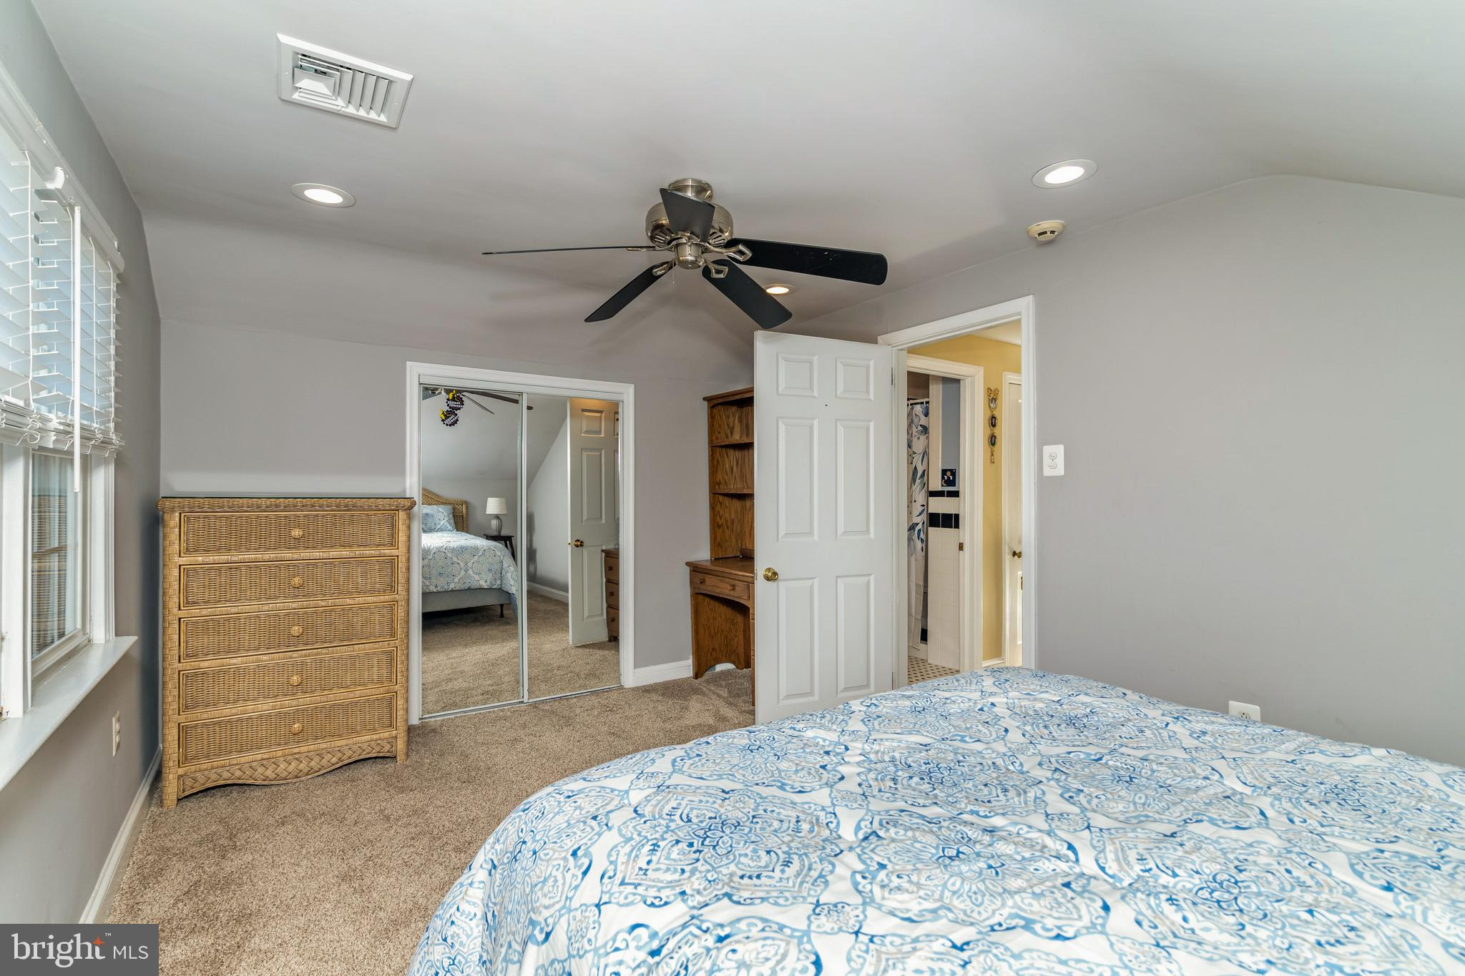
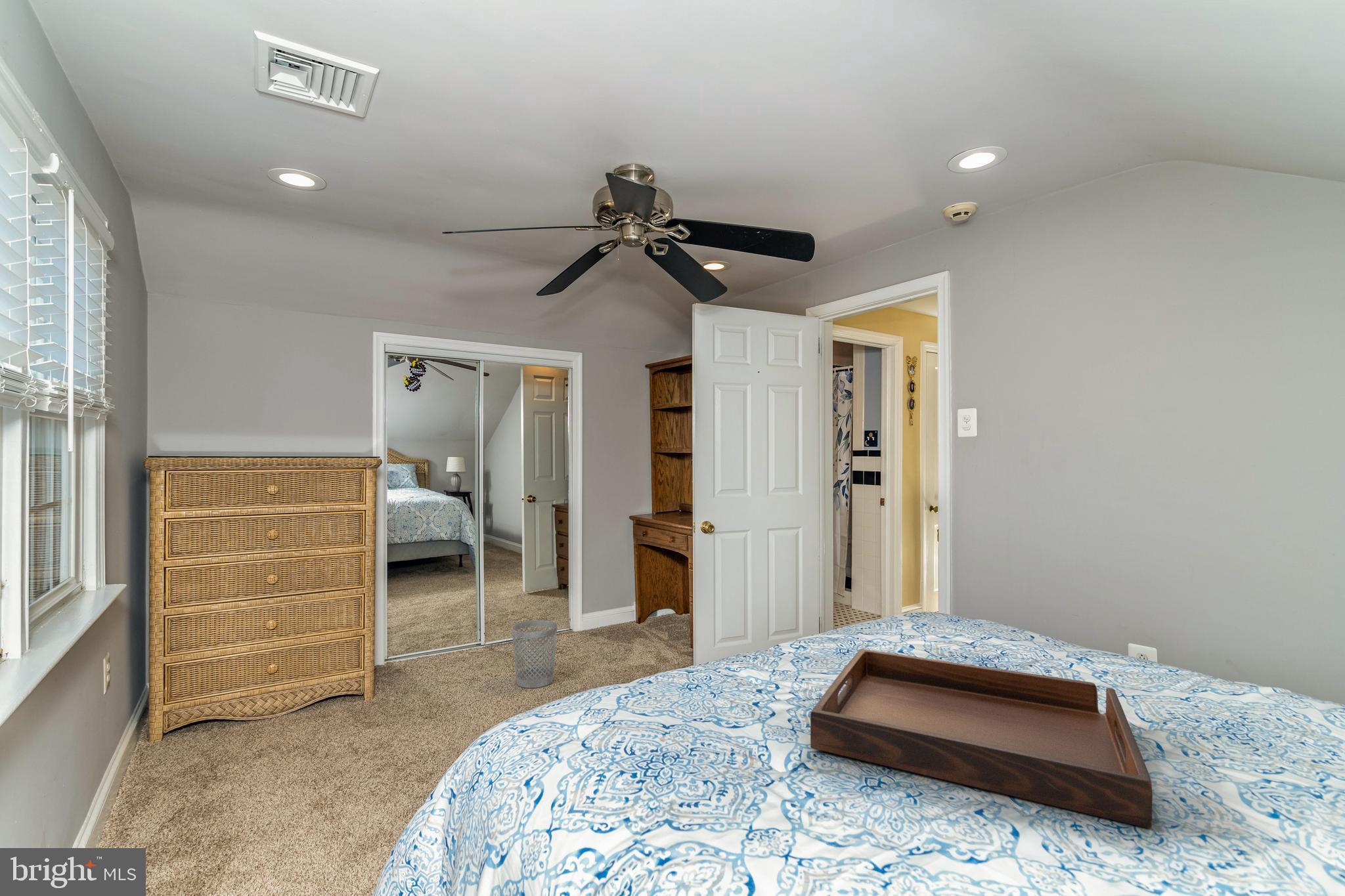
+ wastebasket (535, 653)
+ serving tray (969, 715)
